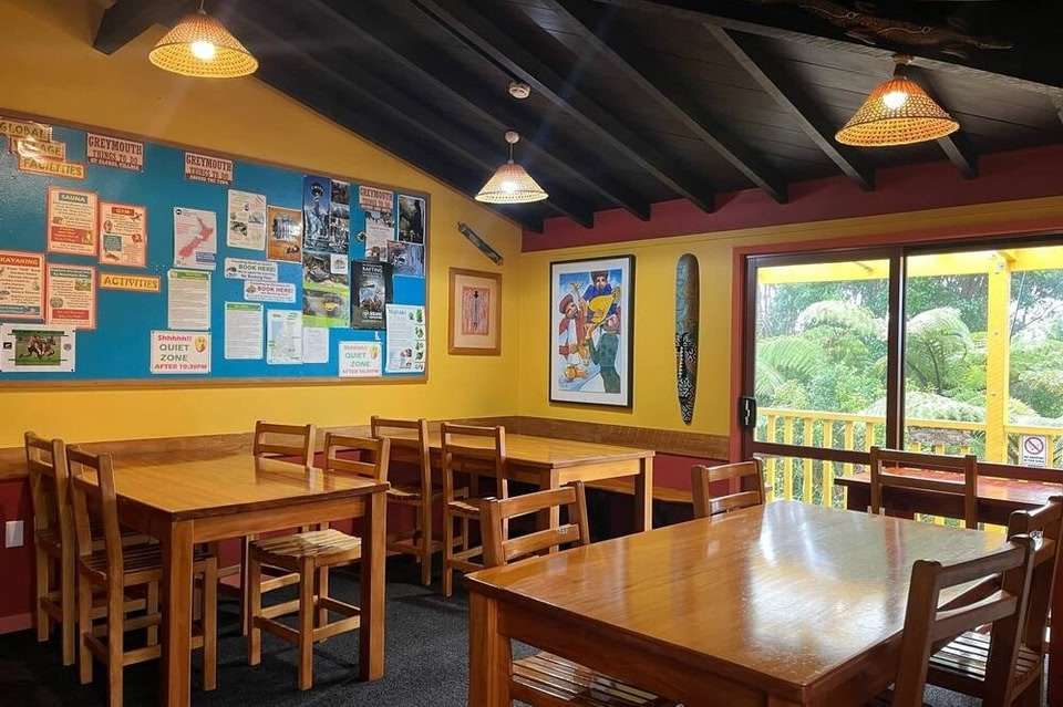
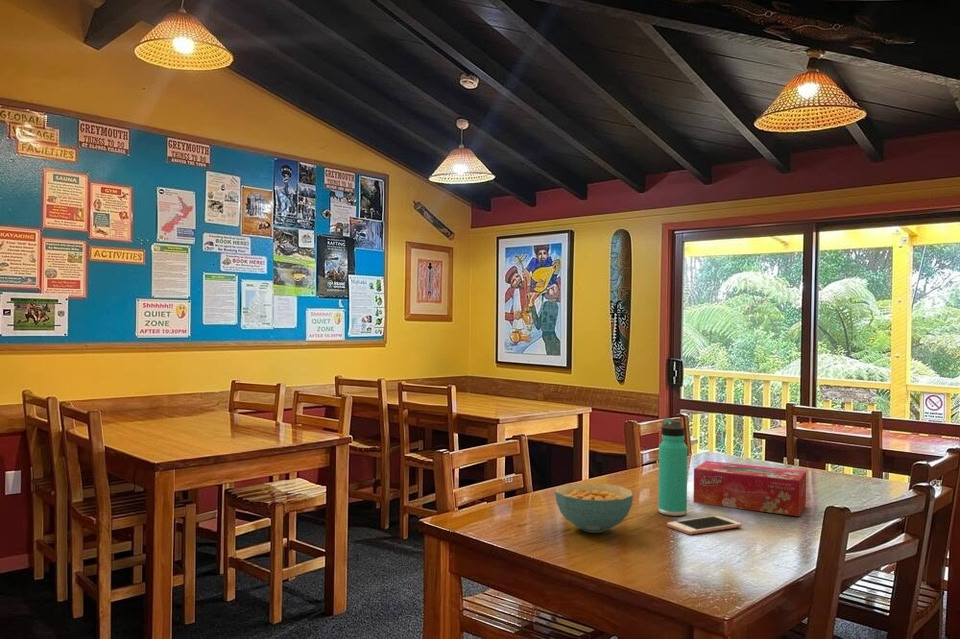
+ cell phone (704, 524)
+ tissue box (749, 486)
+ thermos bottle (672, 466)
+ cereal bowl (593, 510)
